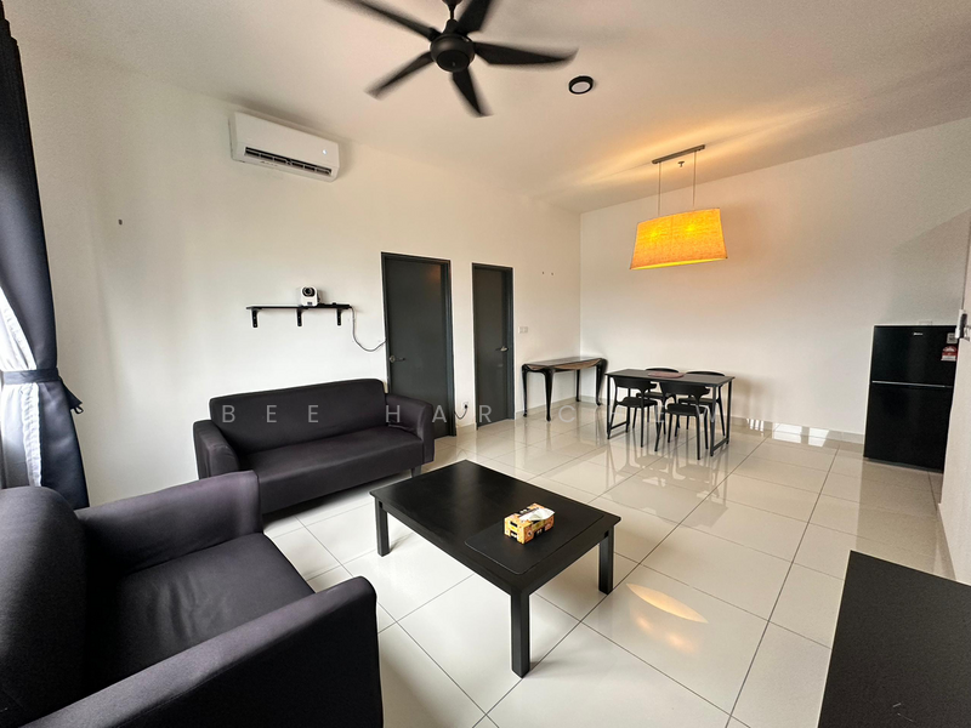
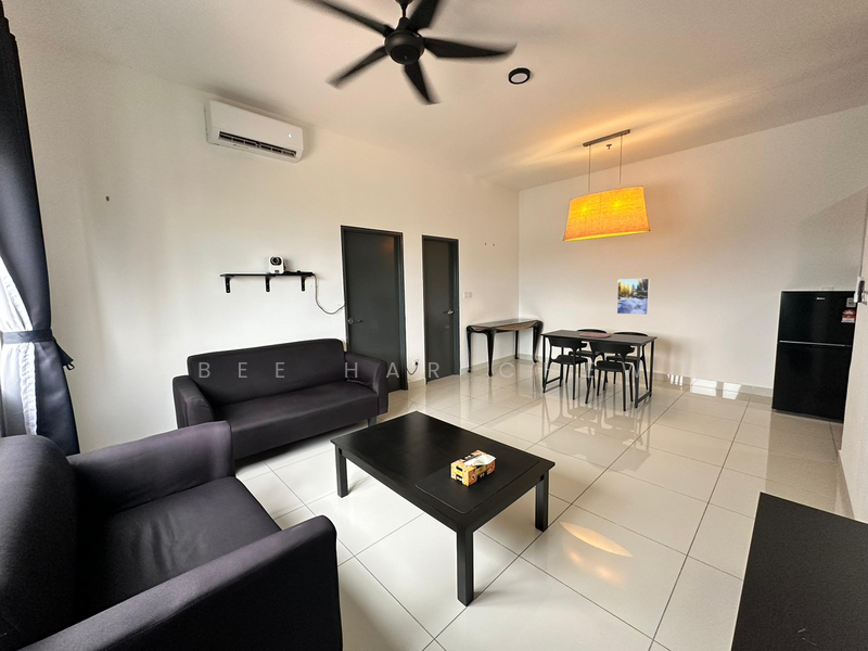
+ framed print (633, 296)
